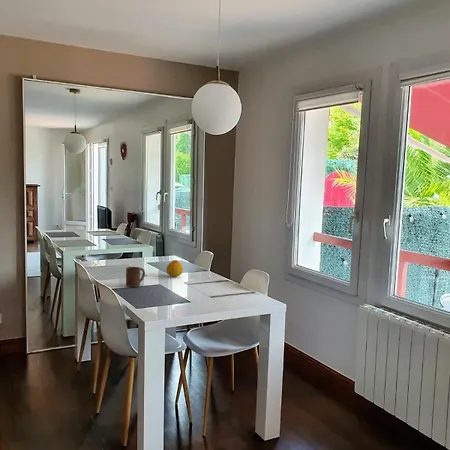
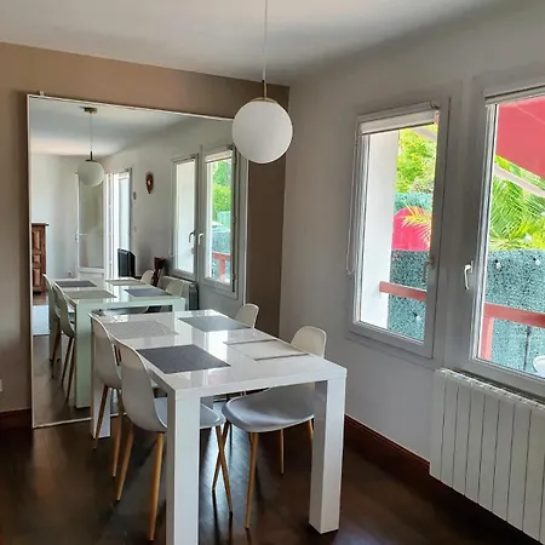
- fruit (174, 268)
- cup (134, 276)
